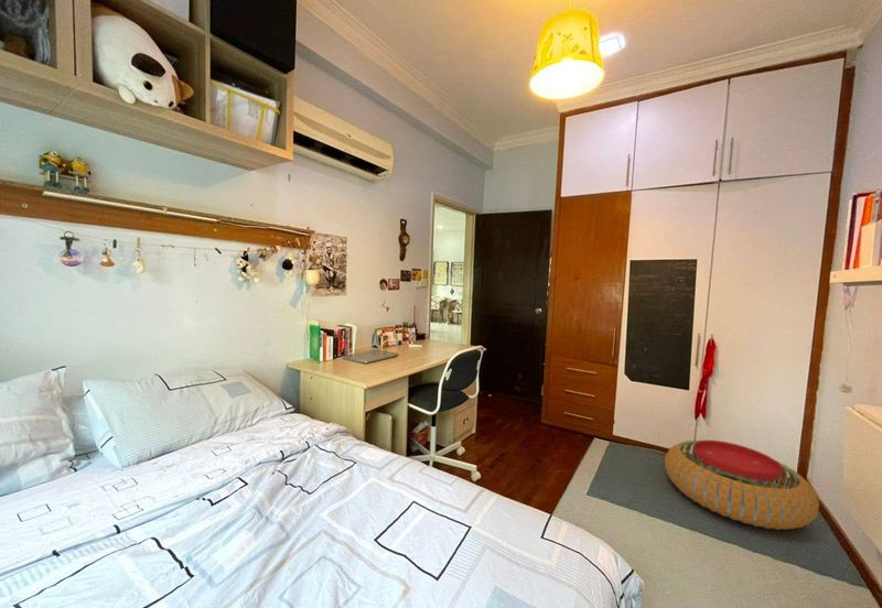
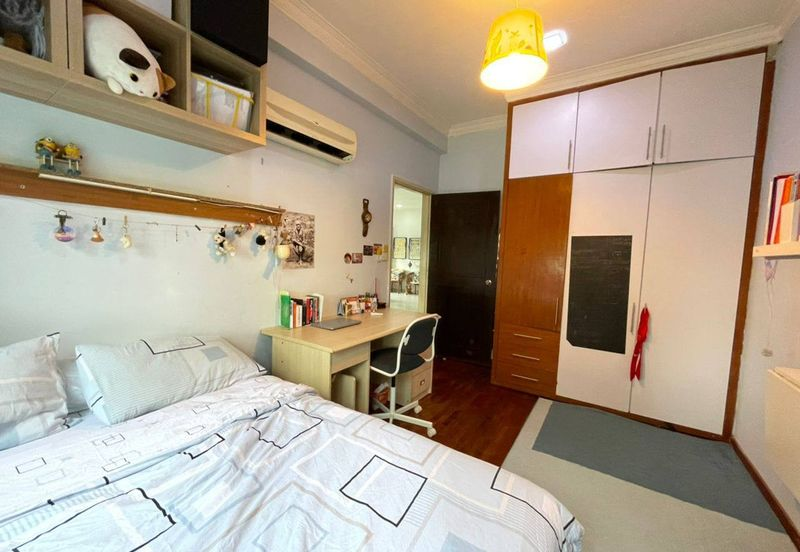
- pouf (733, 475)
